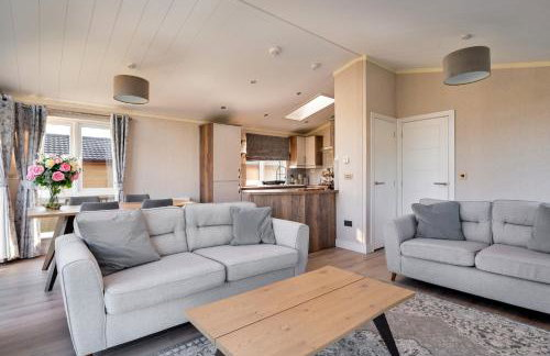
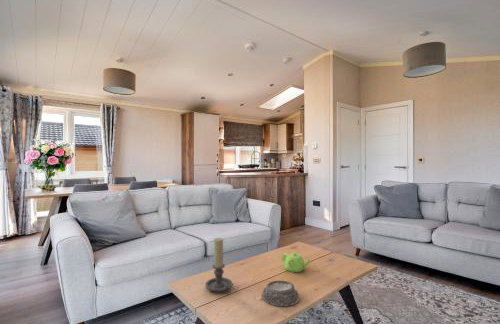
+ mortar (280, 290)
+ candle holder (220, 263)
+ teapot (295, 261)
